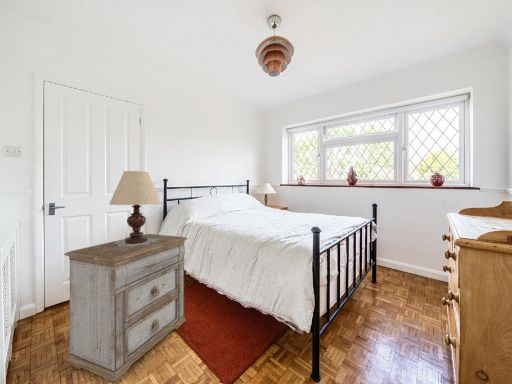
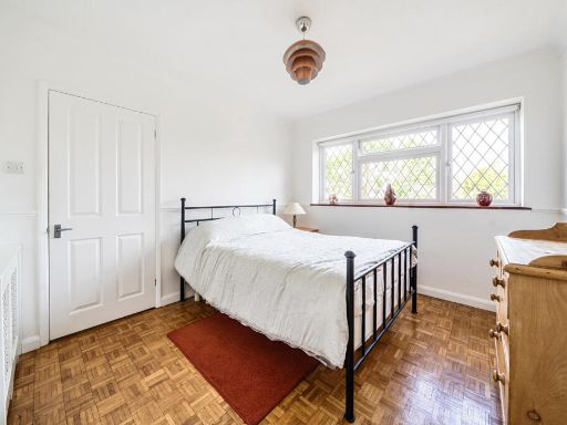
- table lamp (136, 206)
- nightstand (134, 292)
